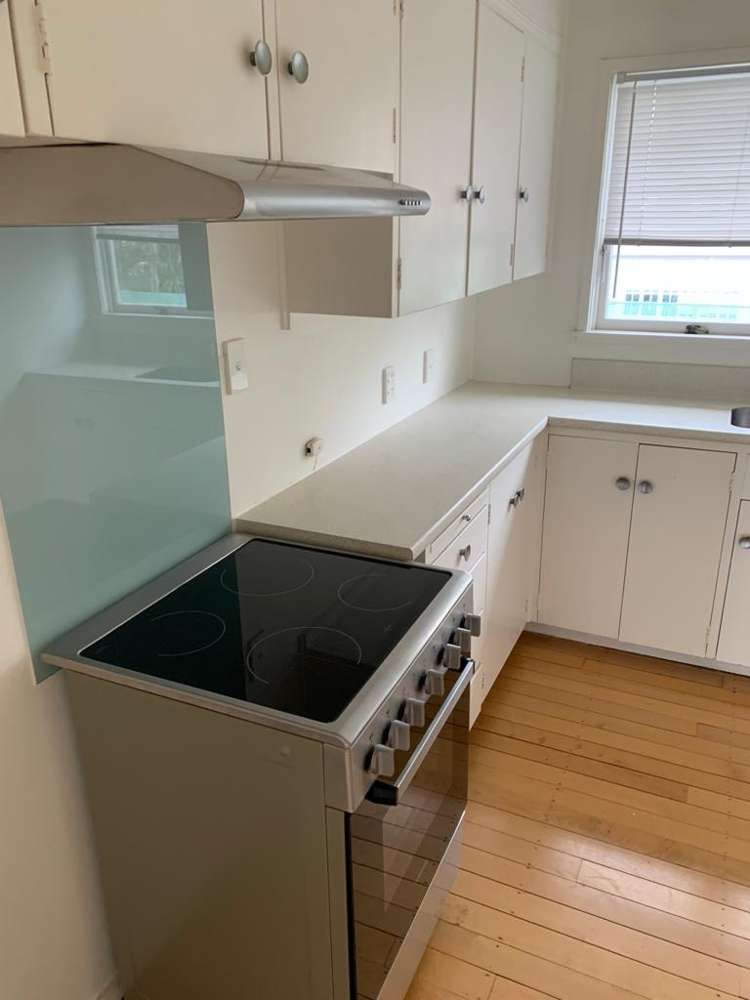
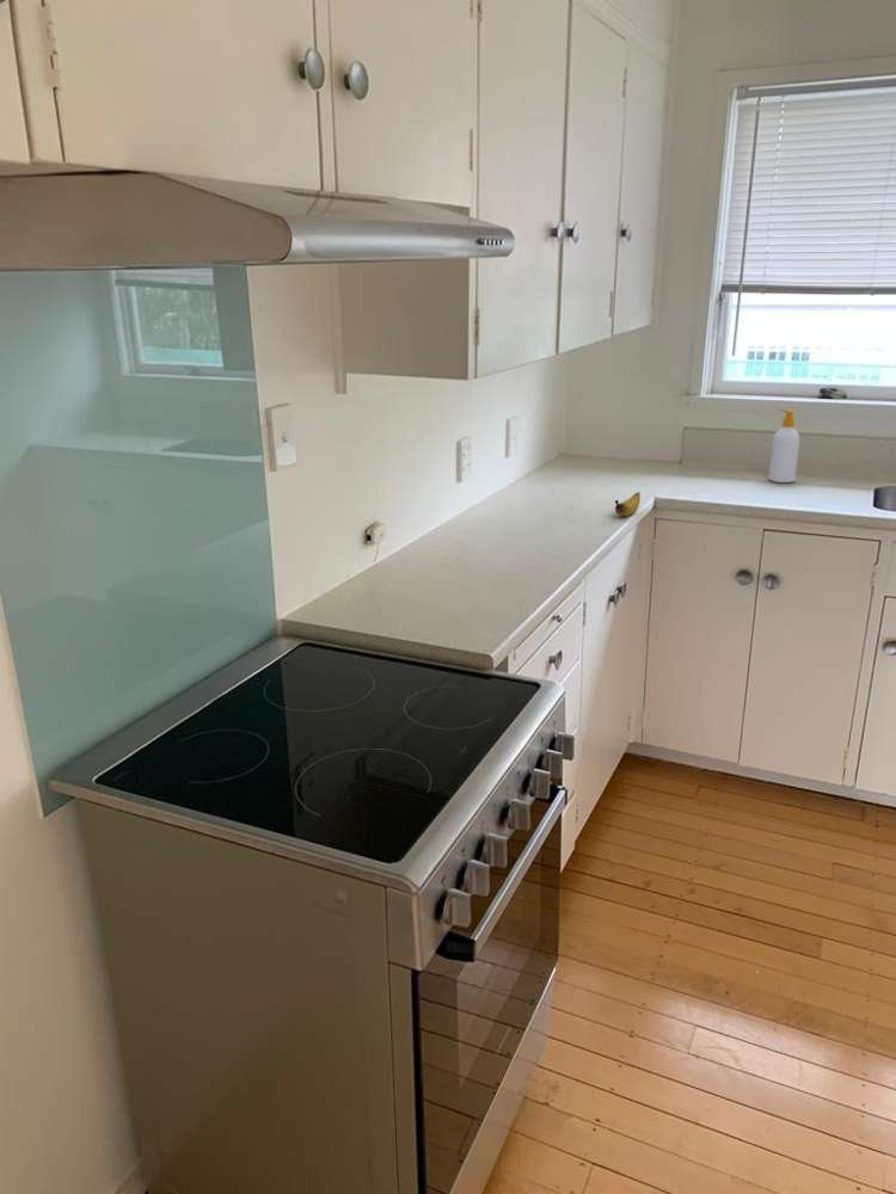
+ banana (627, 504)
+ soap bottle (785, 445)
